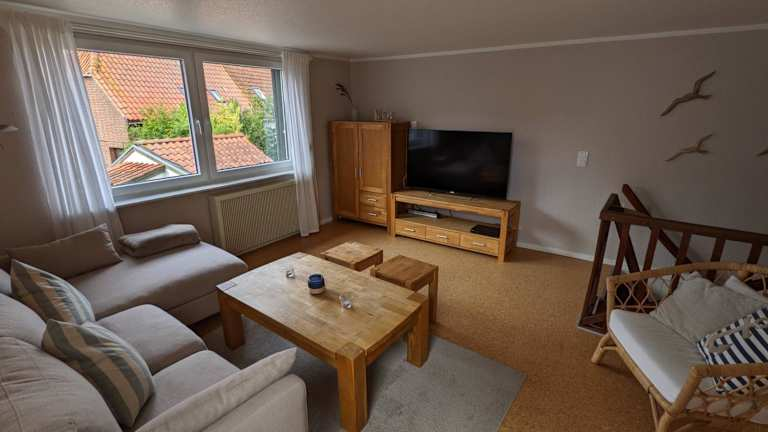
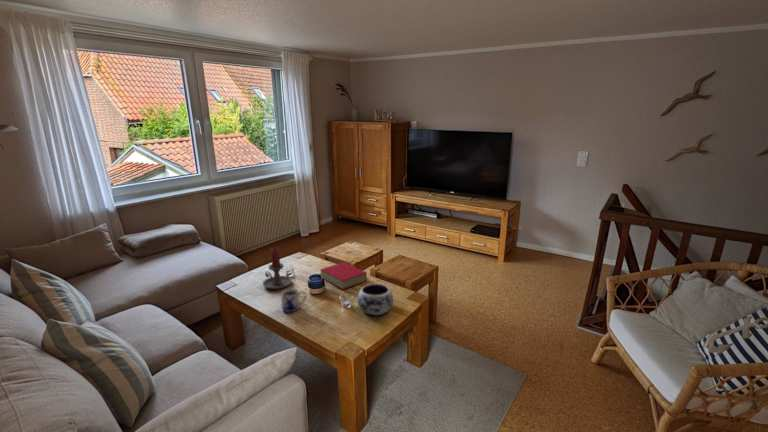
+ book (343, 275)
+ mug (292, 299)
+ decorative bowl (375, 299)
+ candle holder (274, 265)
